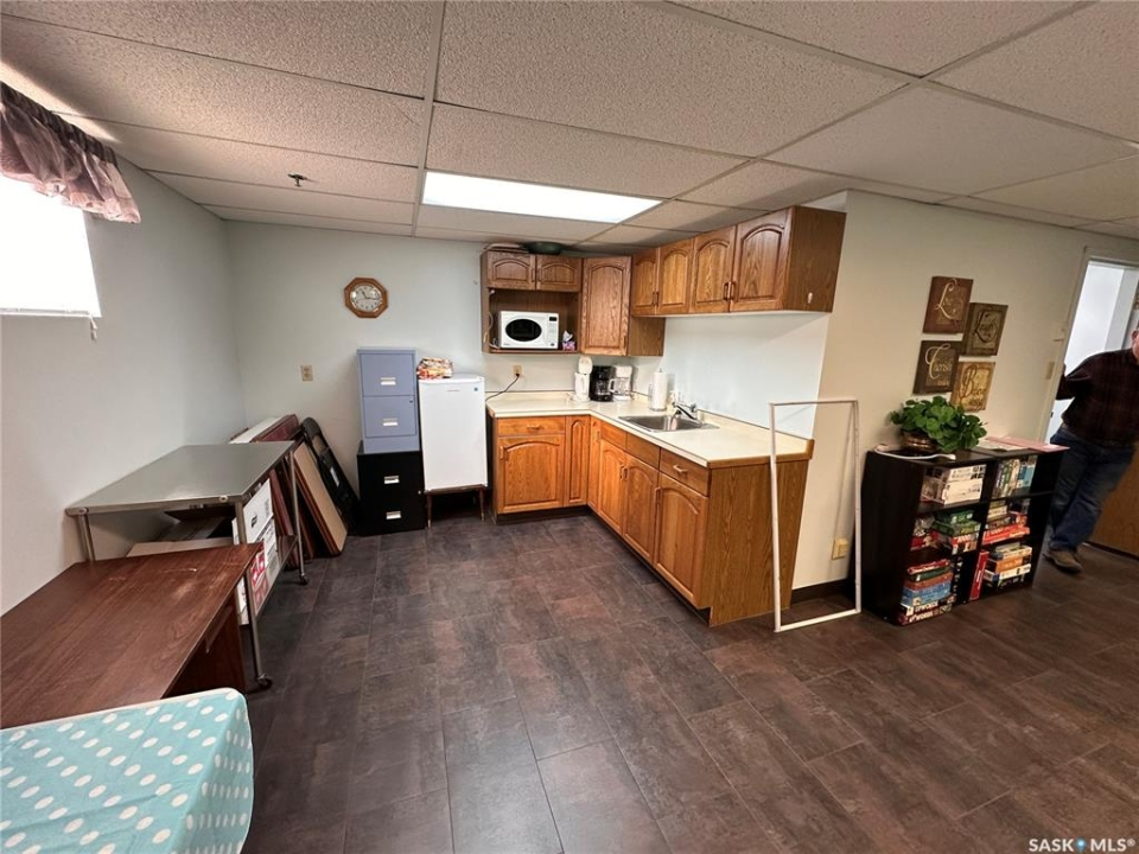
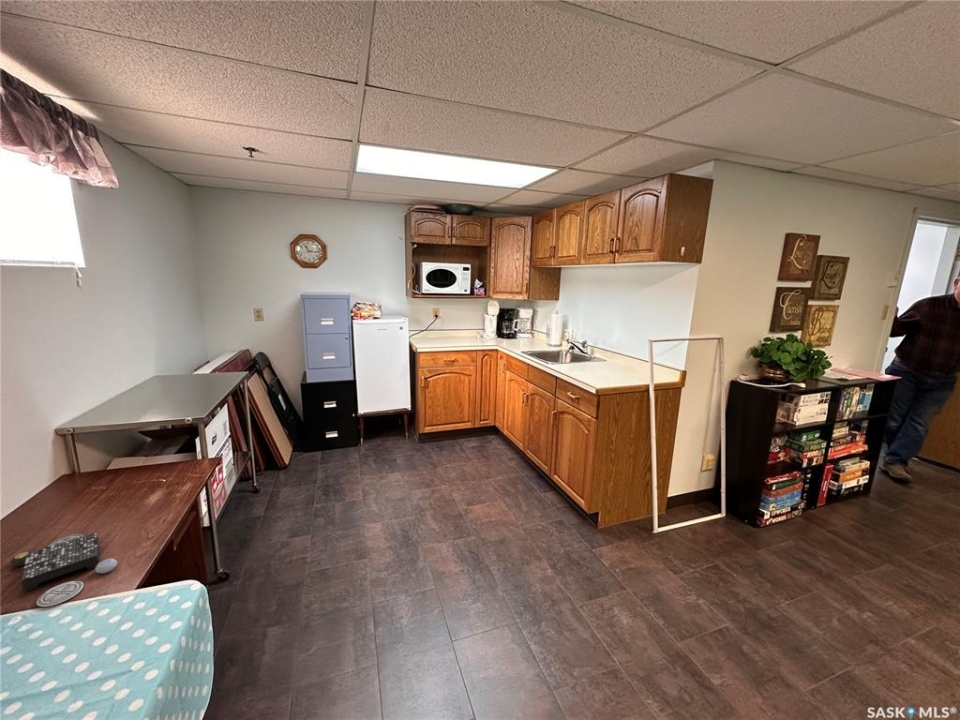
+ board game (63, 560)
